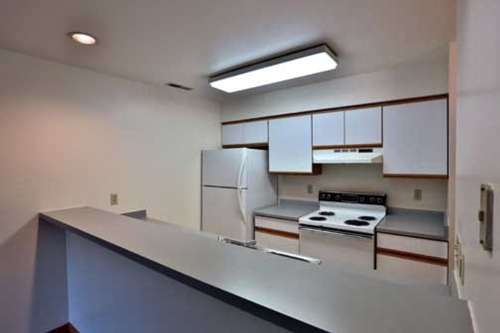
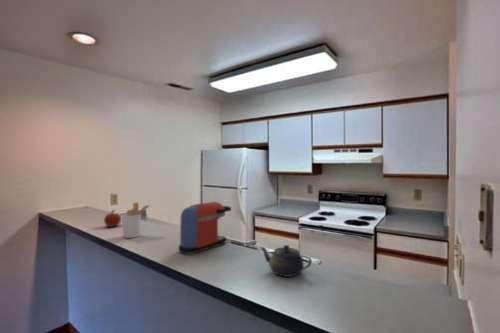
+ fruit (112, 218)
+ coffee maker (206, 224)
+ teapot (284, 258)
+ utensil holder (136, 219)
